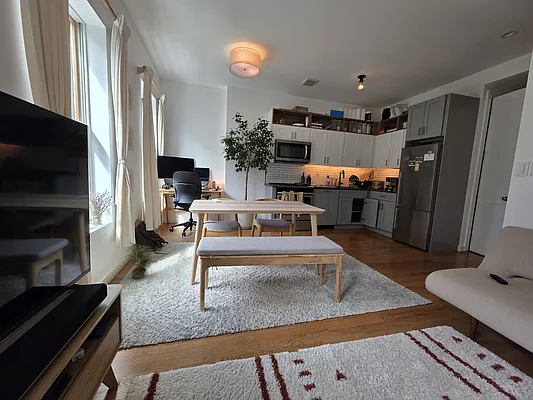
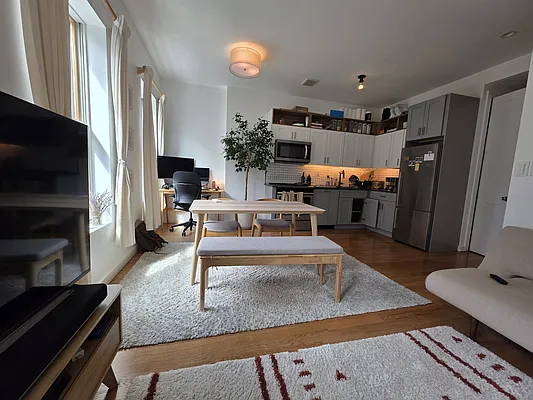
- potted plant (138, 258)
